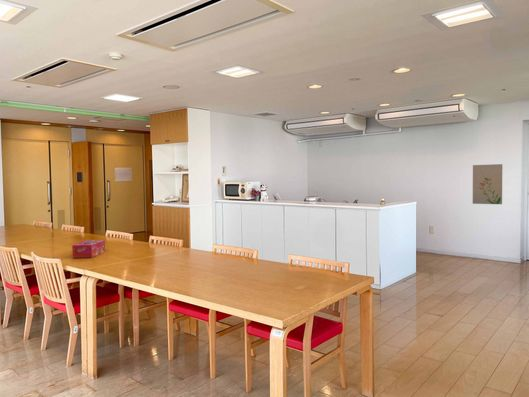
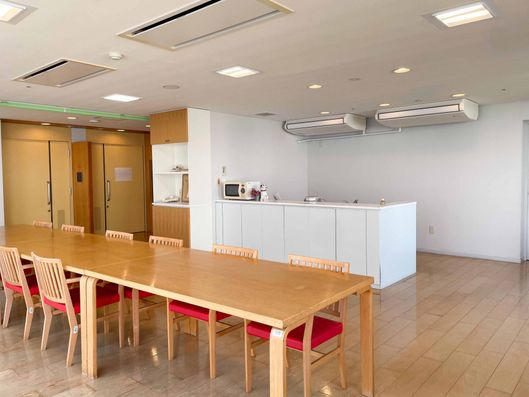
- wall art (487, 184)
- tissue box (89, 248)
